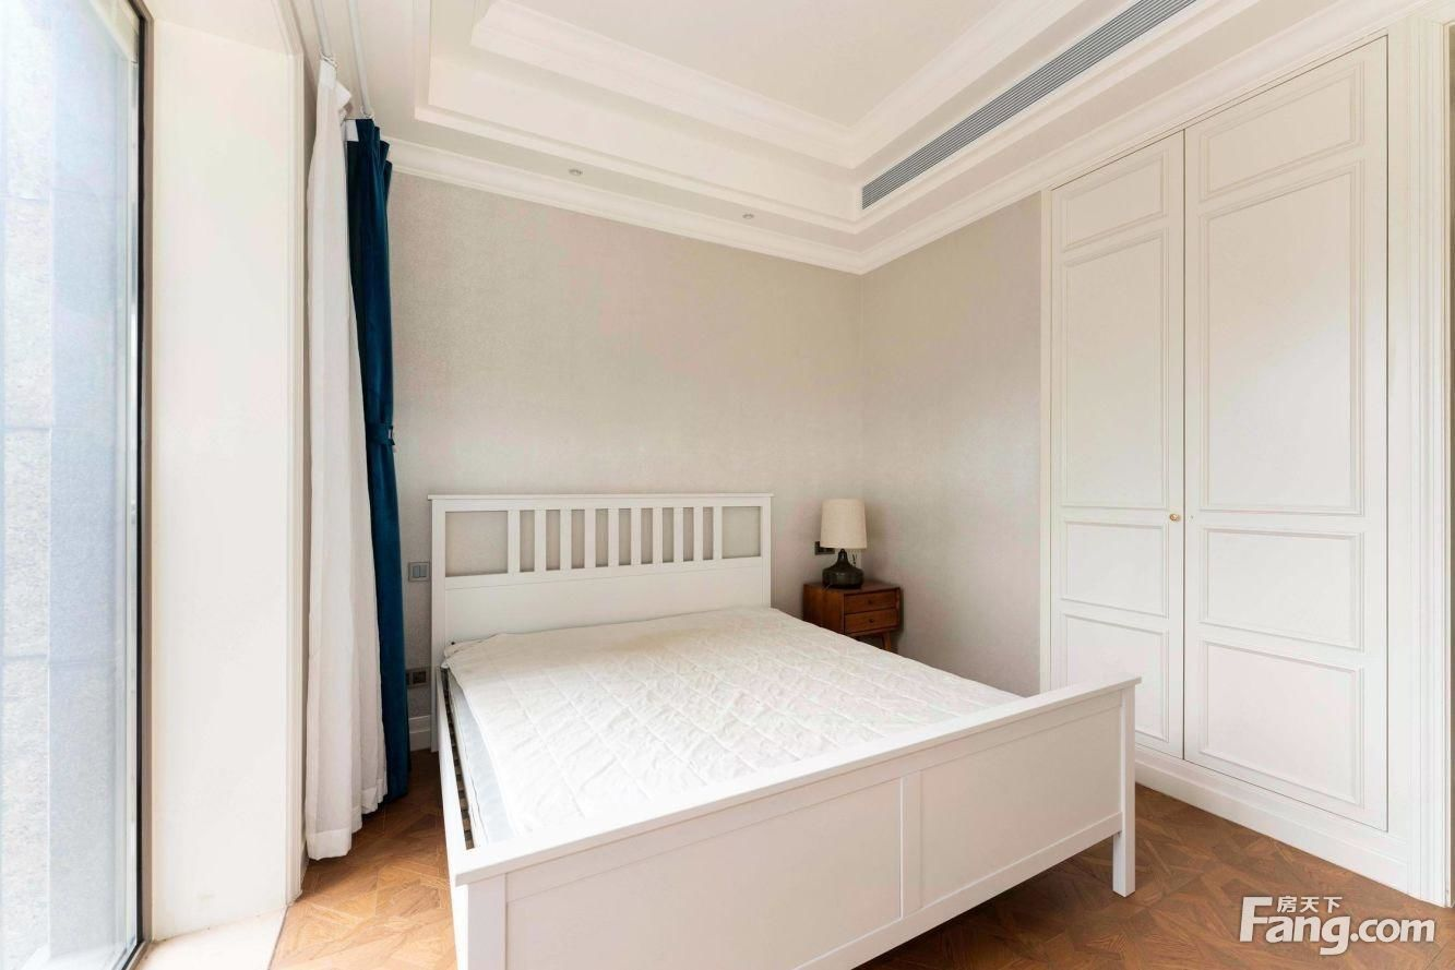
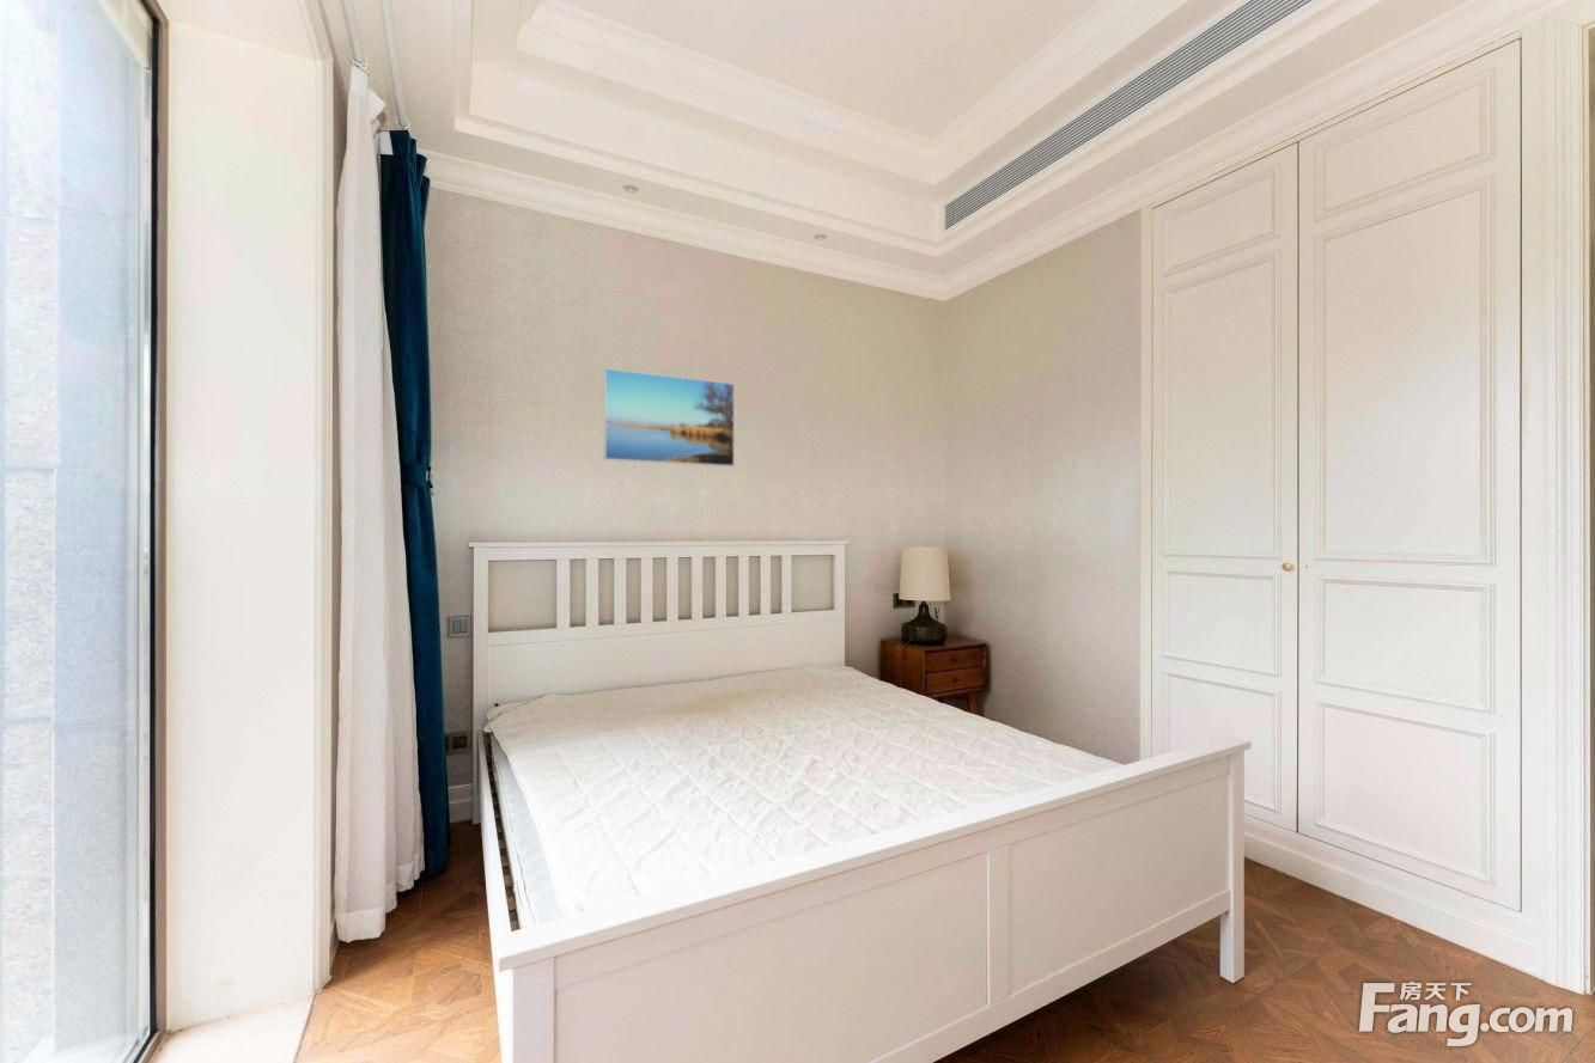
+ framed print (671, 420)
